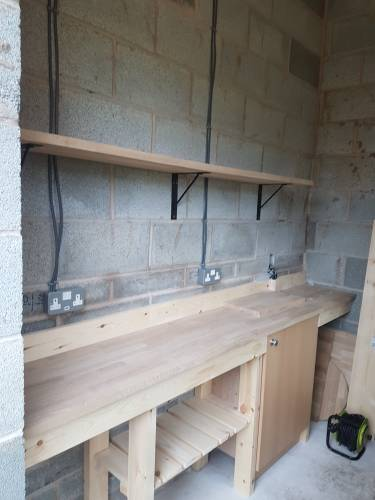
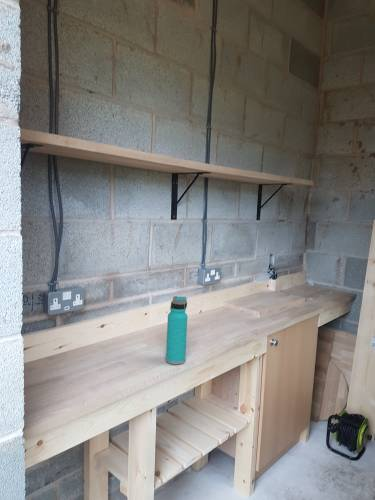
+ water bottle (177, 329)
